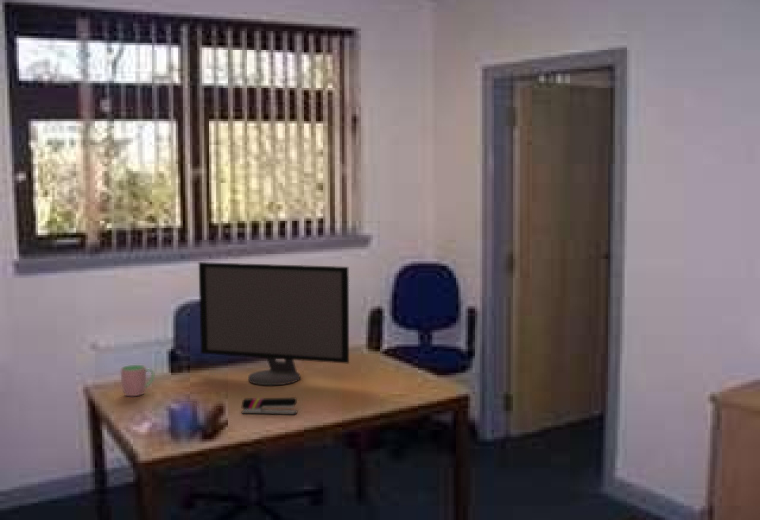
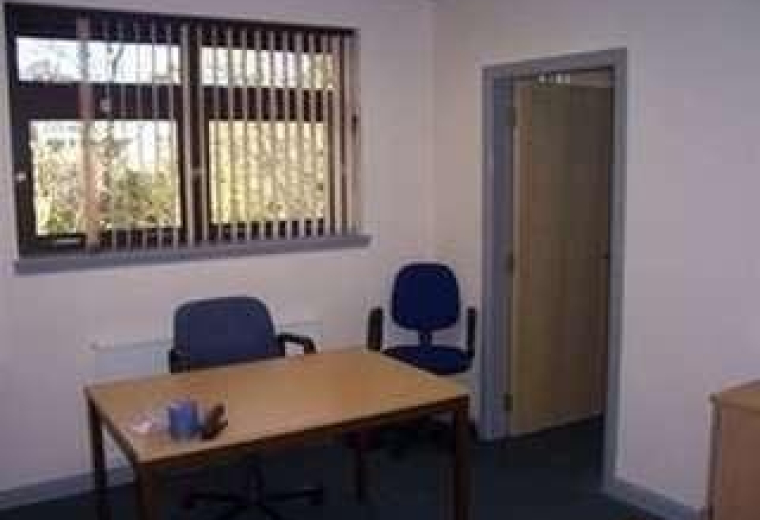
- stapler (269, 405)
- computer monitor (273, 321)
- cup (138, 380)
